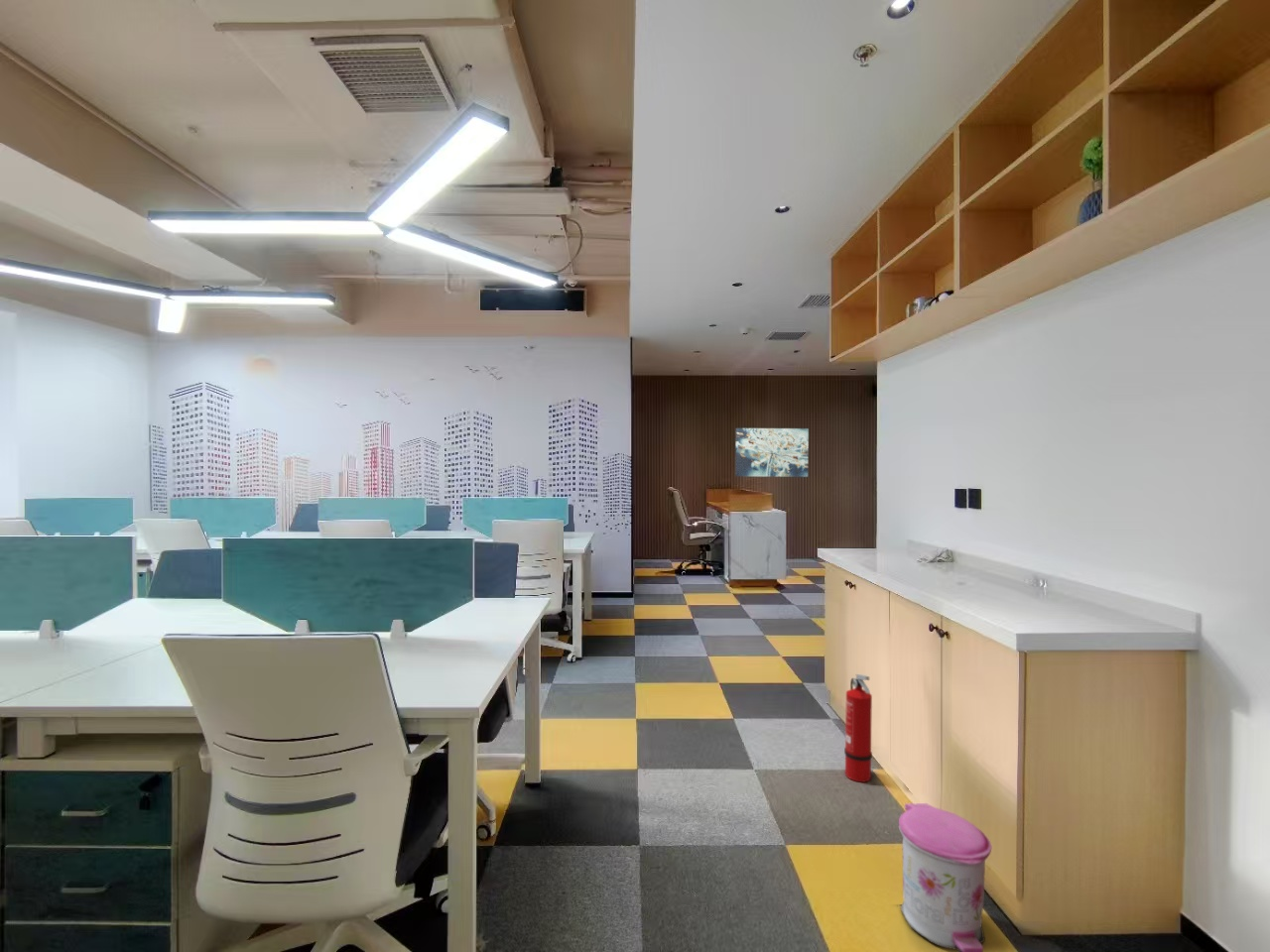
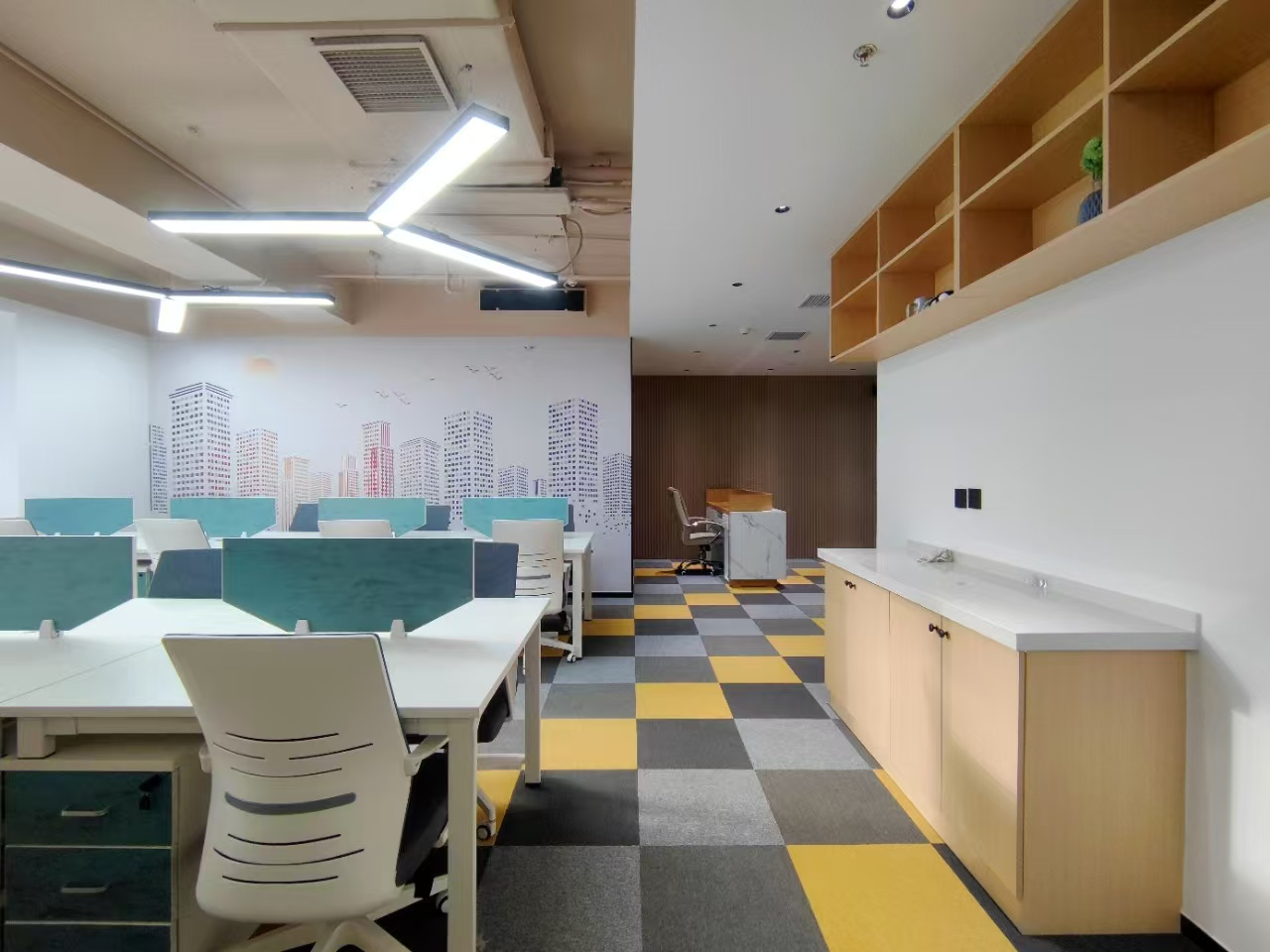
- fire extinguisher (859, 724)
- trash can (942, 872)
- wall art (771, 452)
